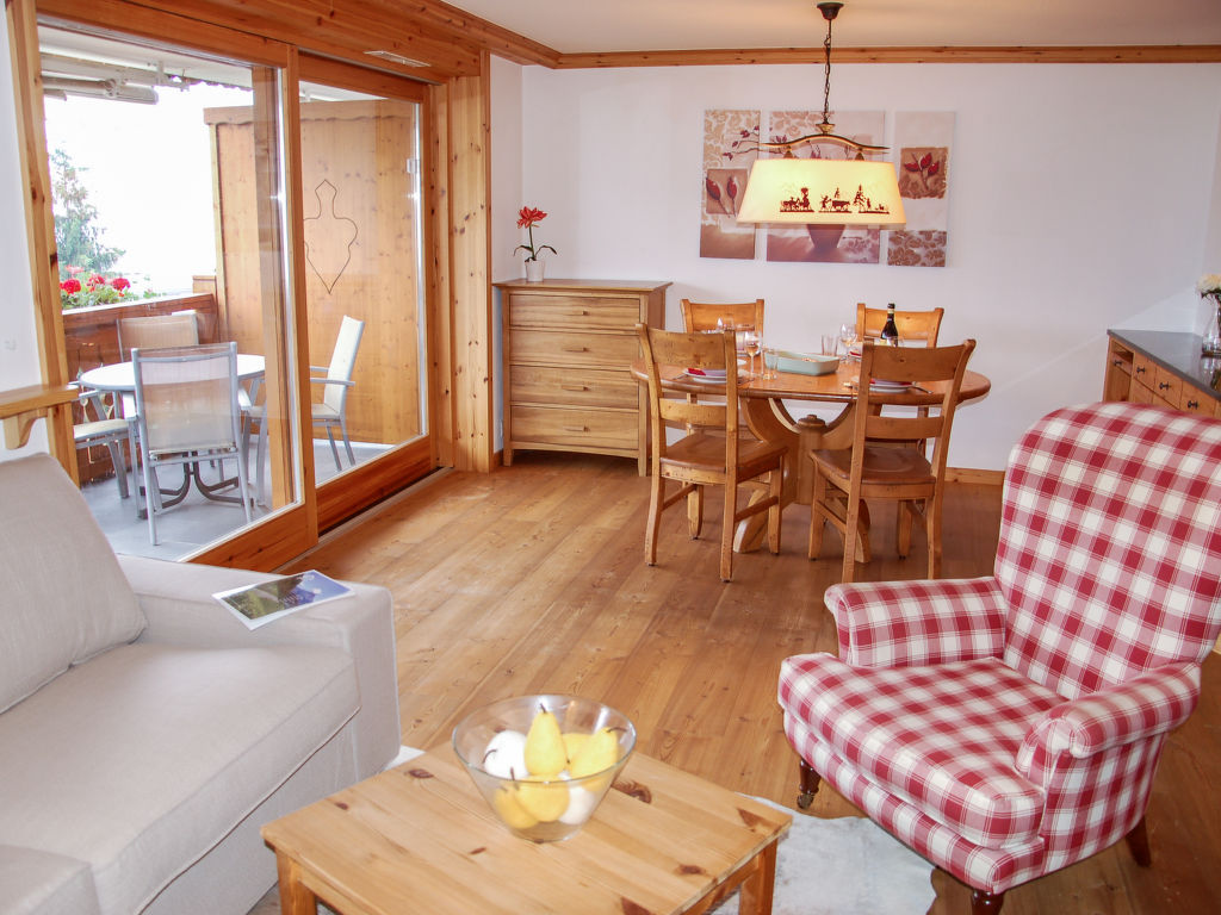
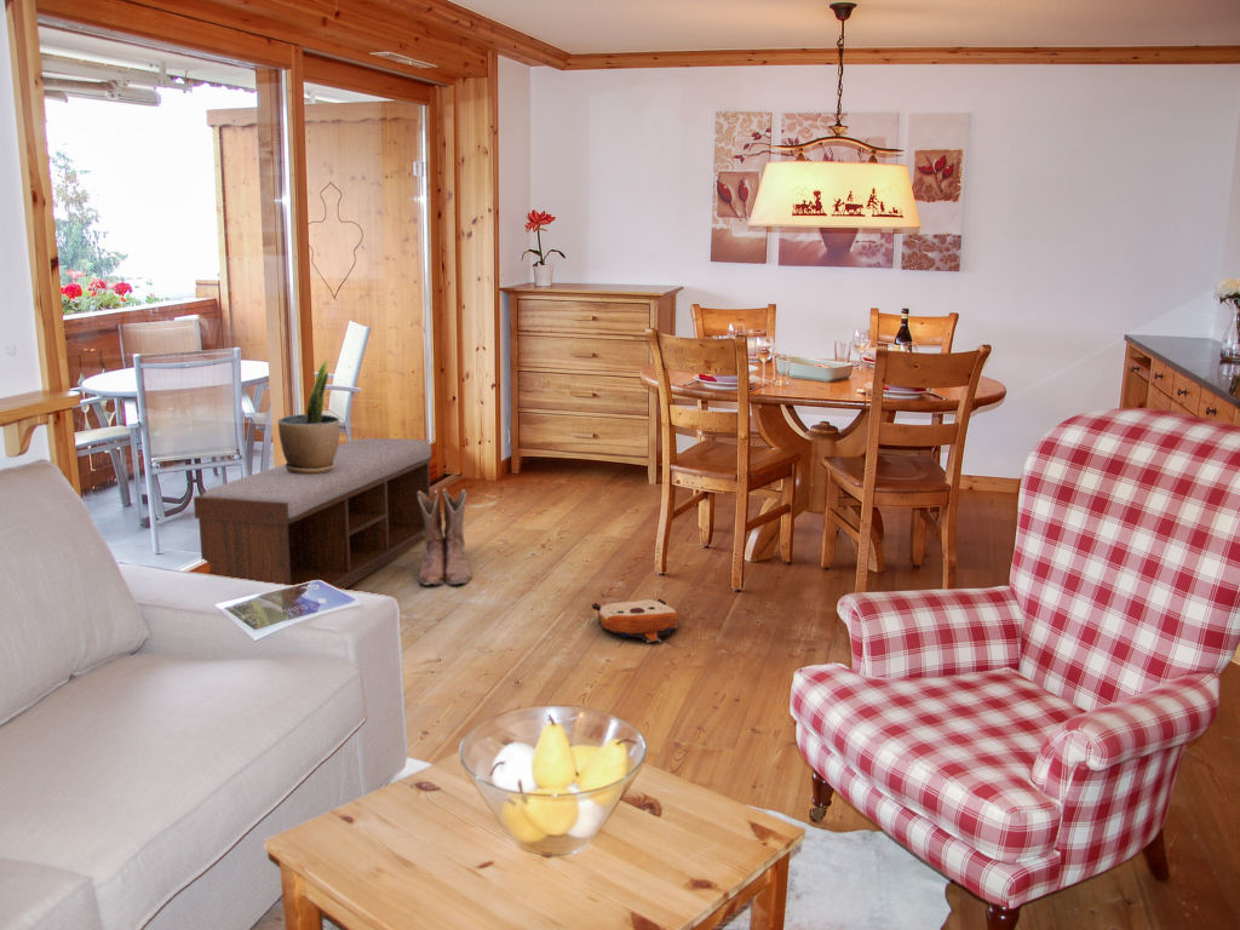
+ potted plant (309, 417)
+ bench (331, 516)
+ plush toy (638, 613)
+ boots (444, 534)
